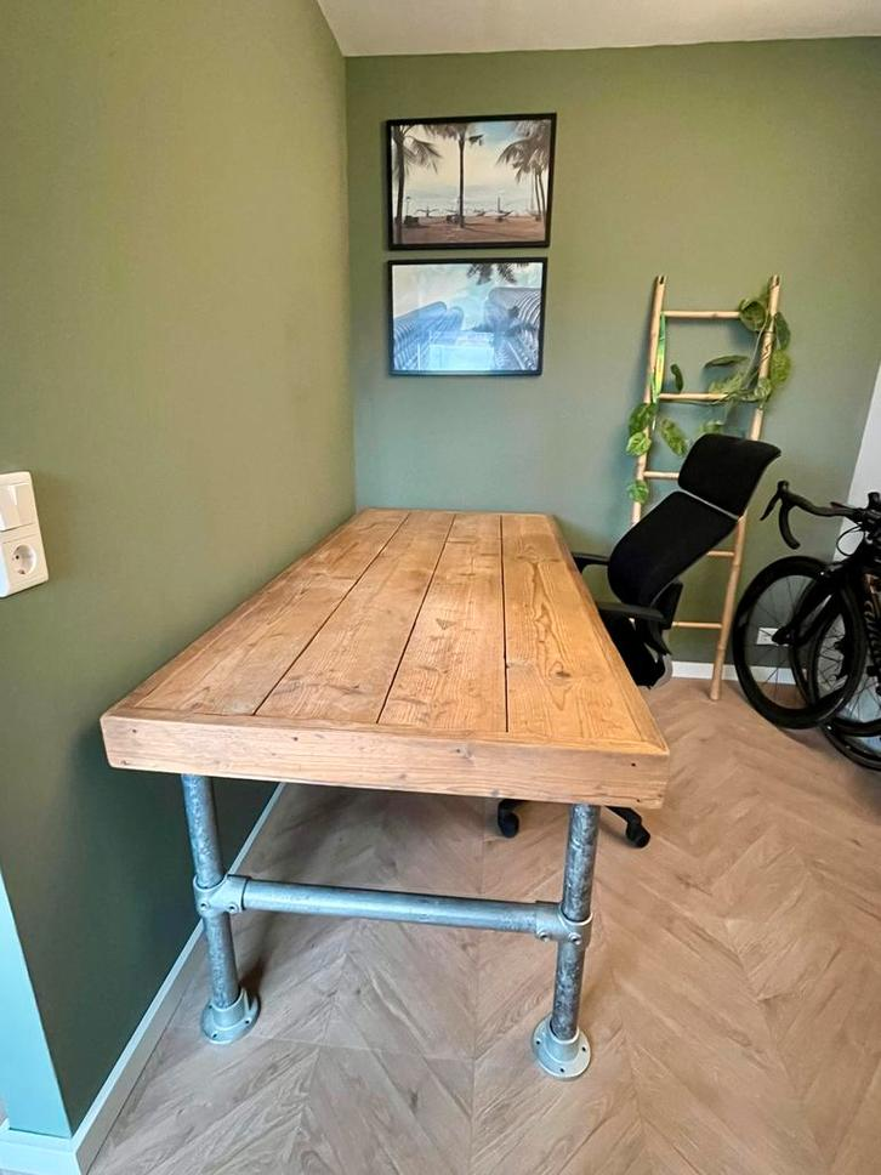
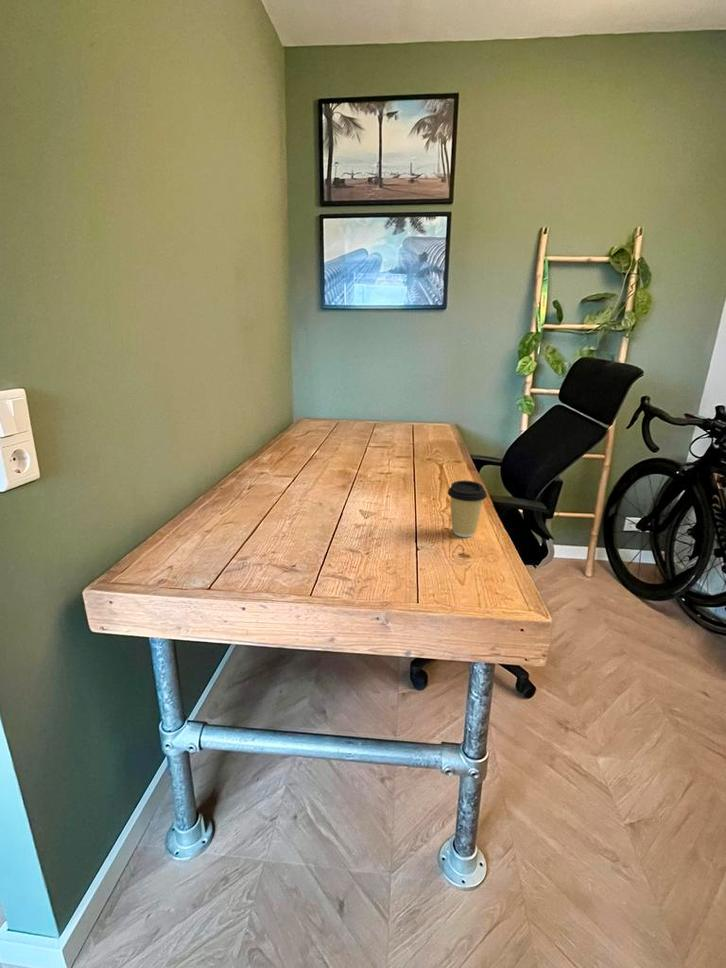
+ coffee cup (465, 509)
